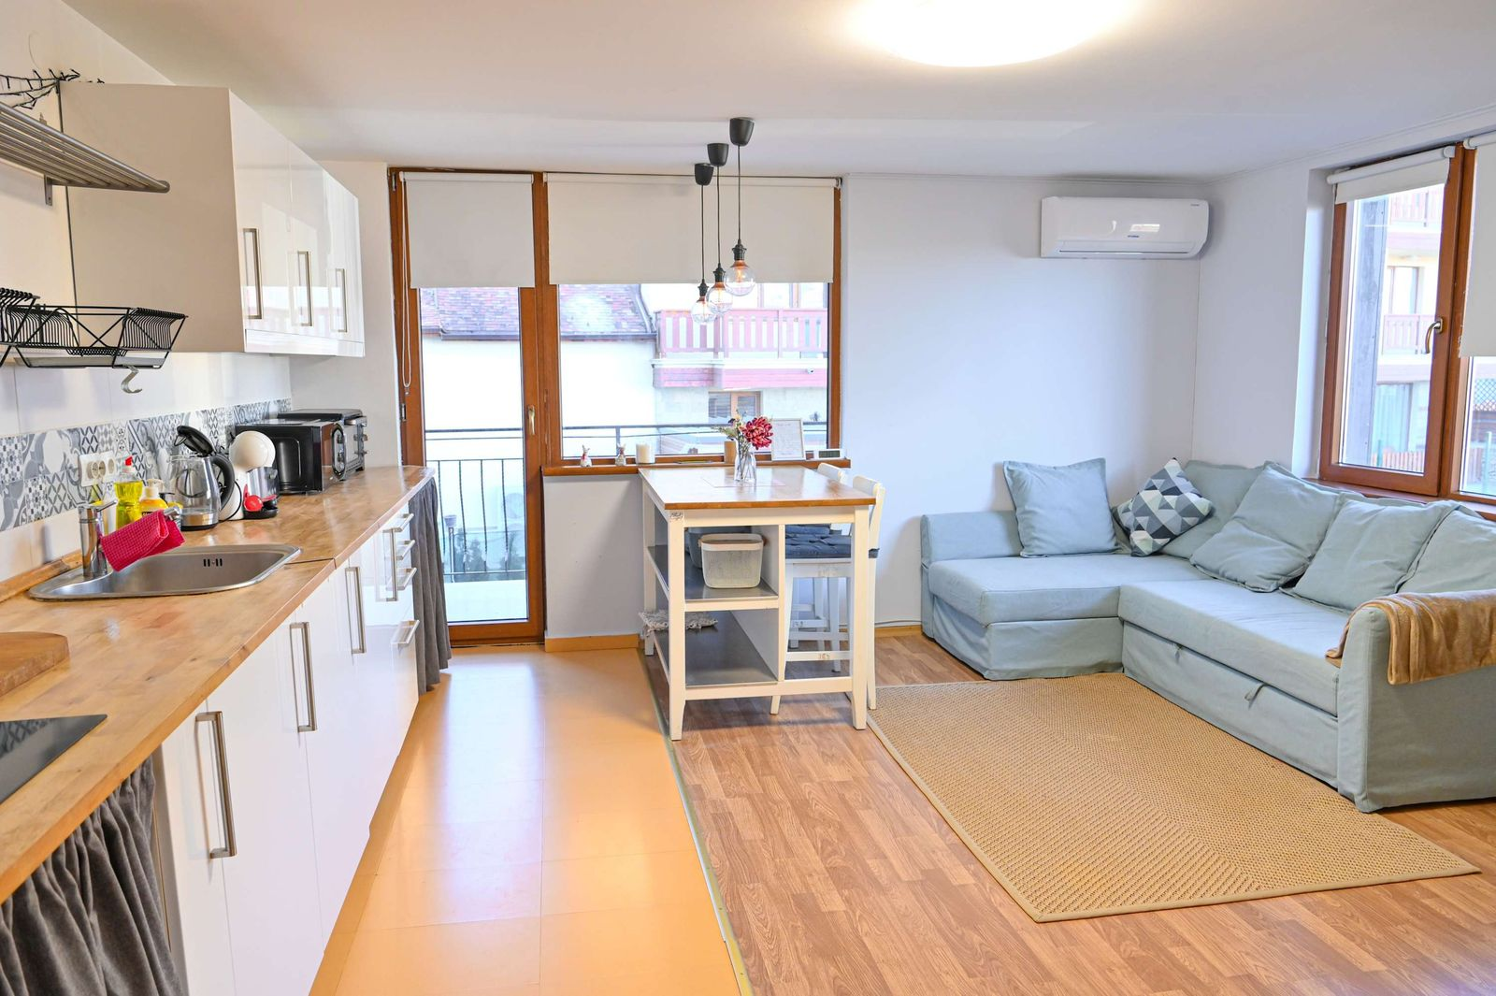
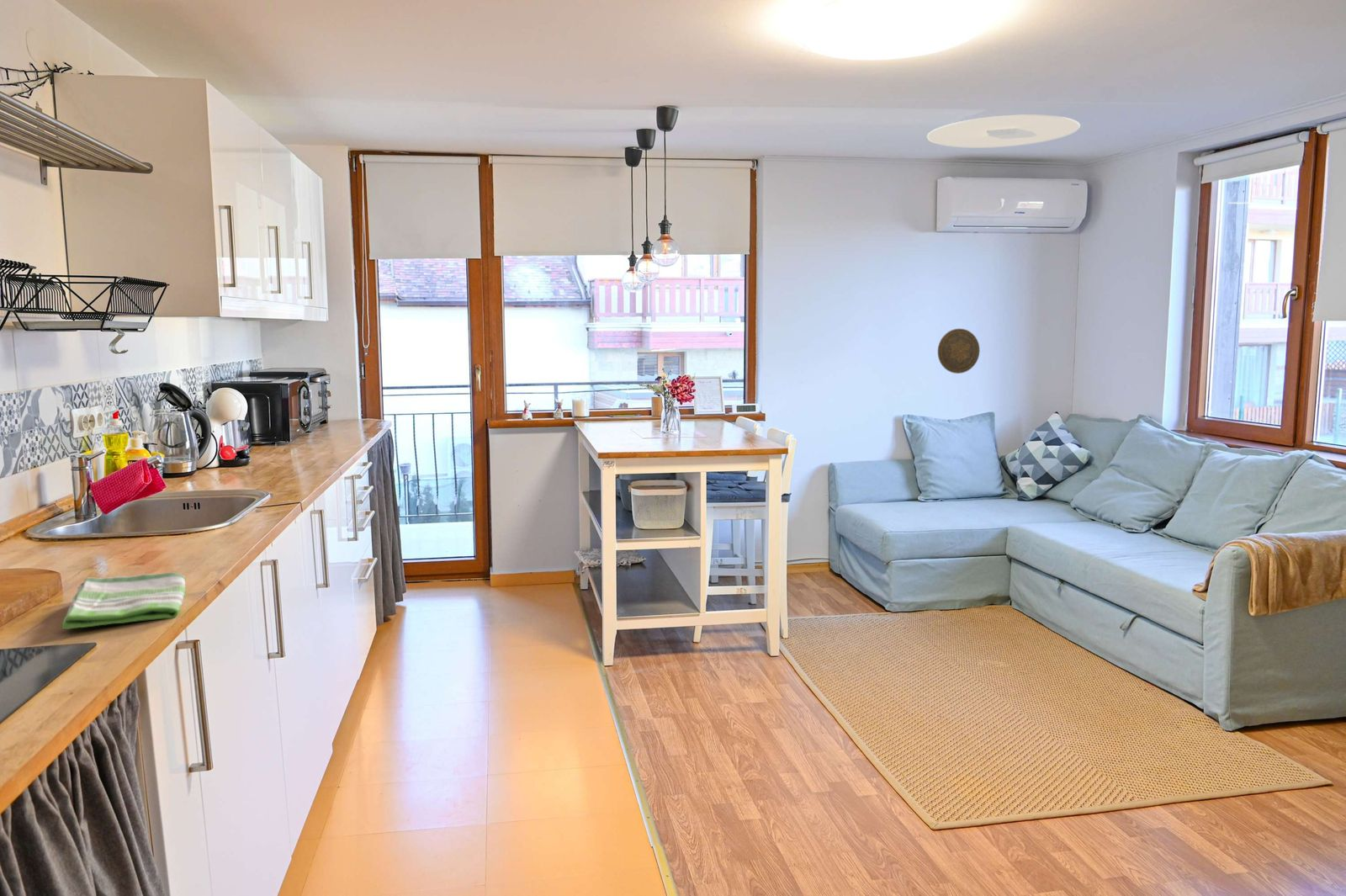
+ decorative plate (959, 351)
+ dish towel (128, 596)
+ ceiling light (1001, 125)
